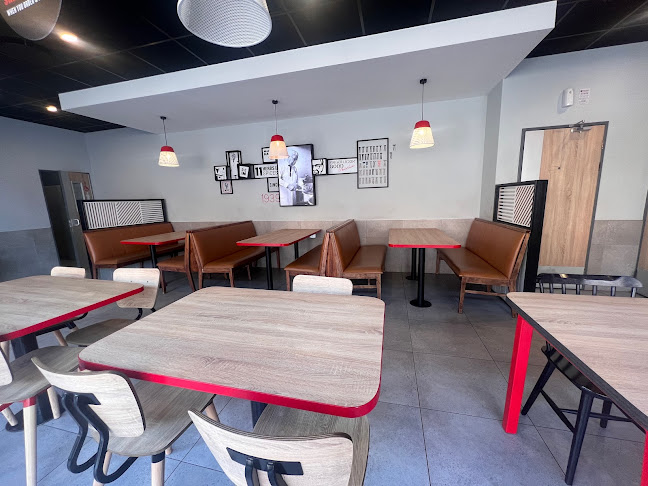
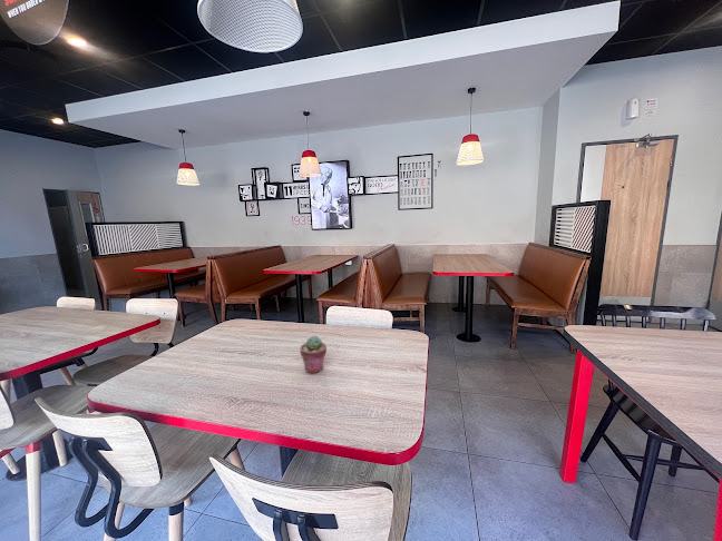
+ potted succulent (313, 353)
